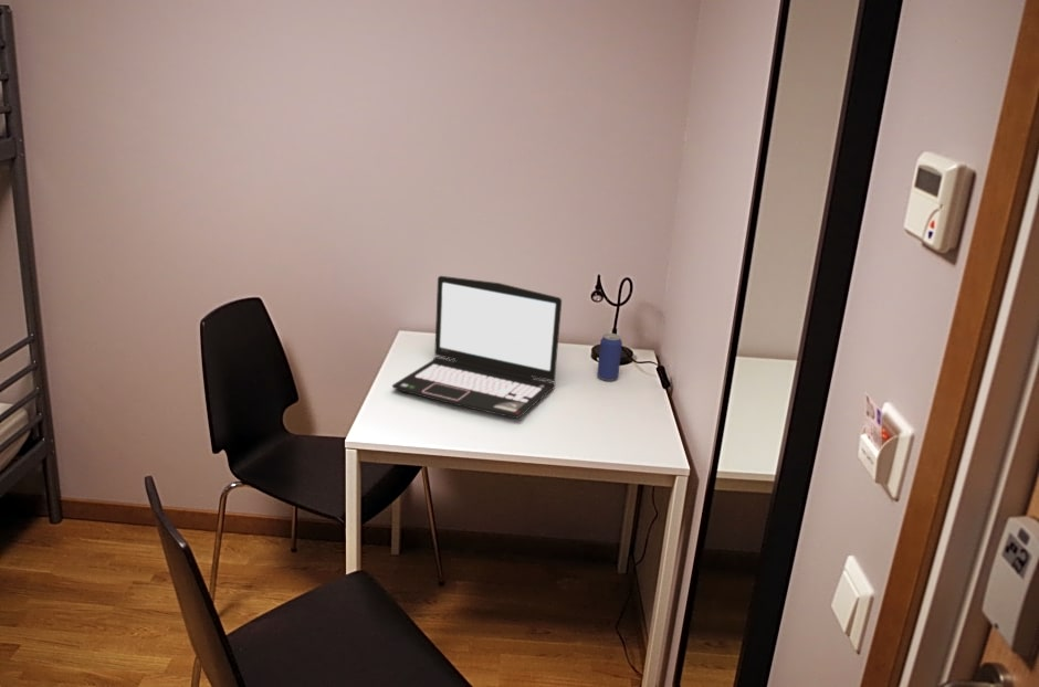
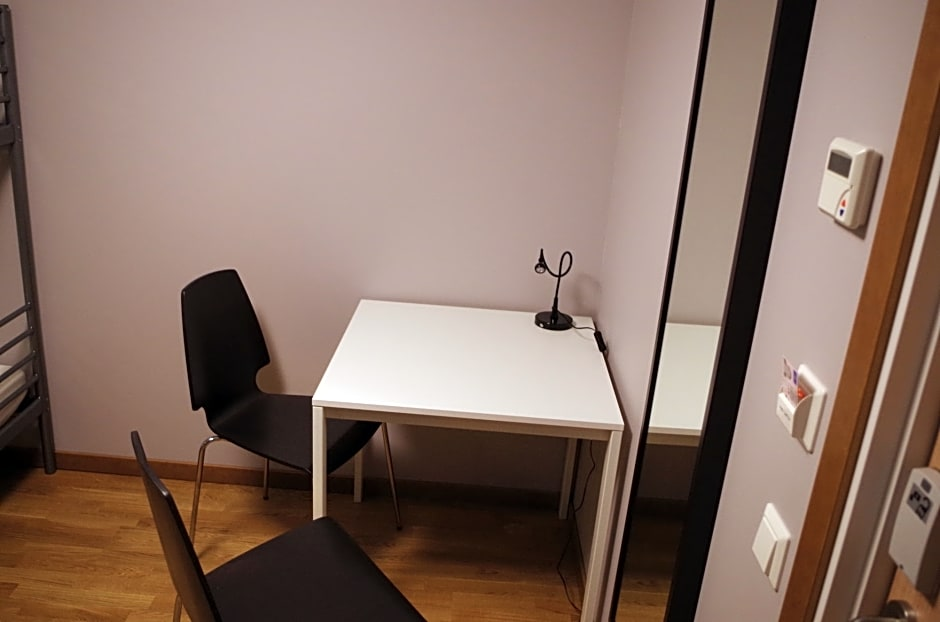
- beverage can (609, 357)
- laptop (476, 344)
